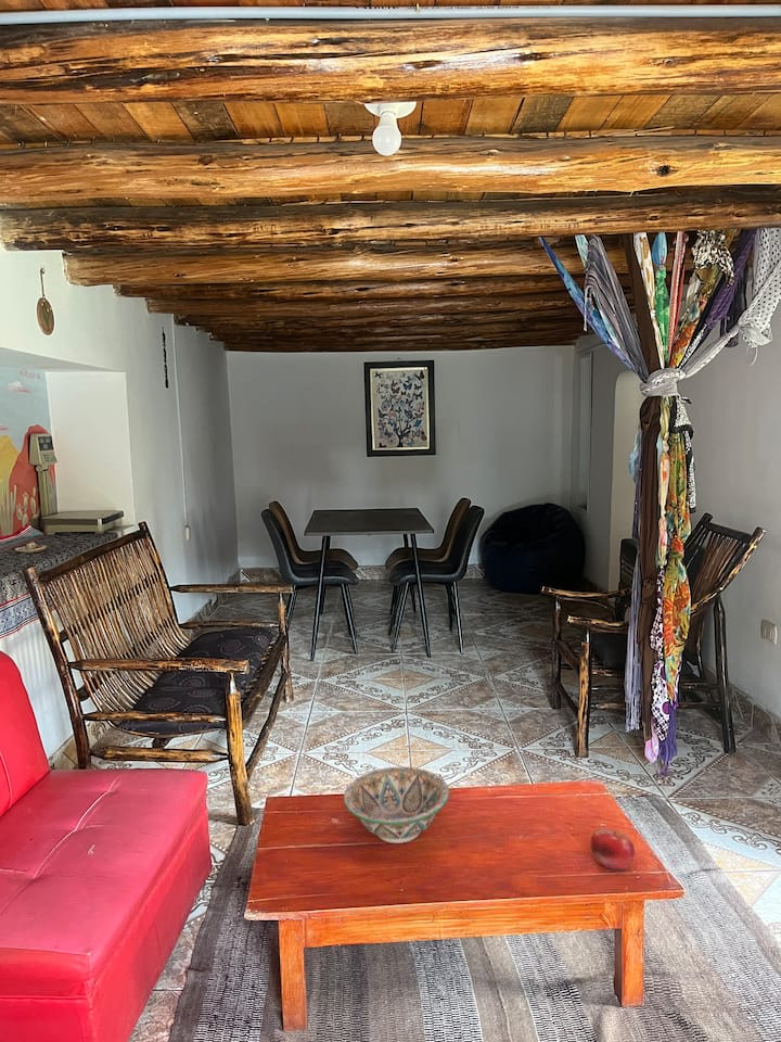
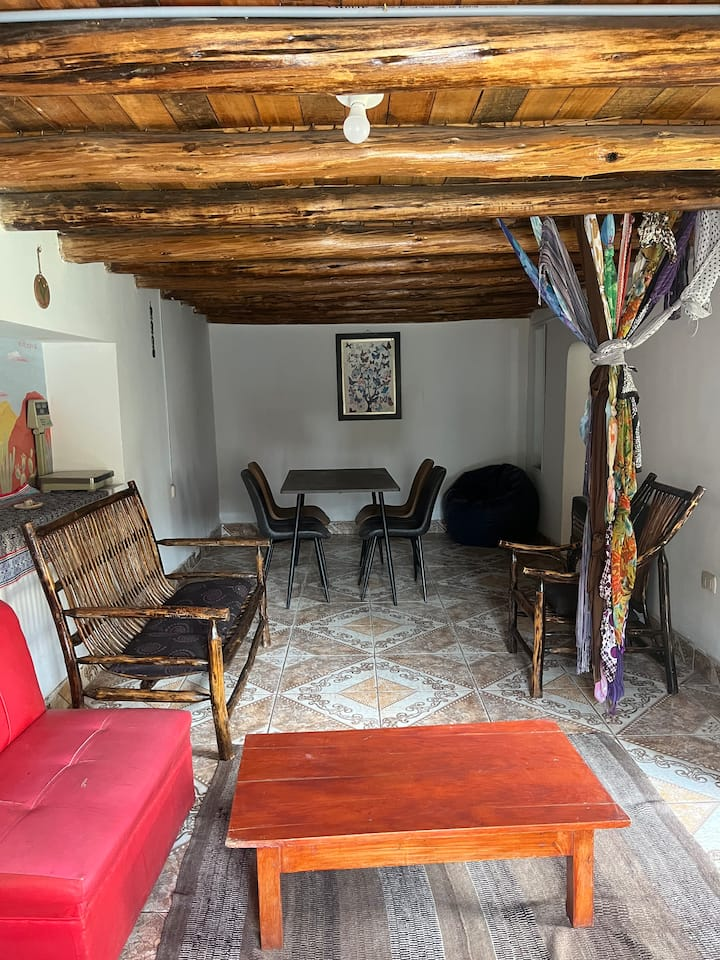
- decorative bowl (396, 810)
- fruit (611, 847)
